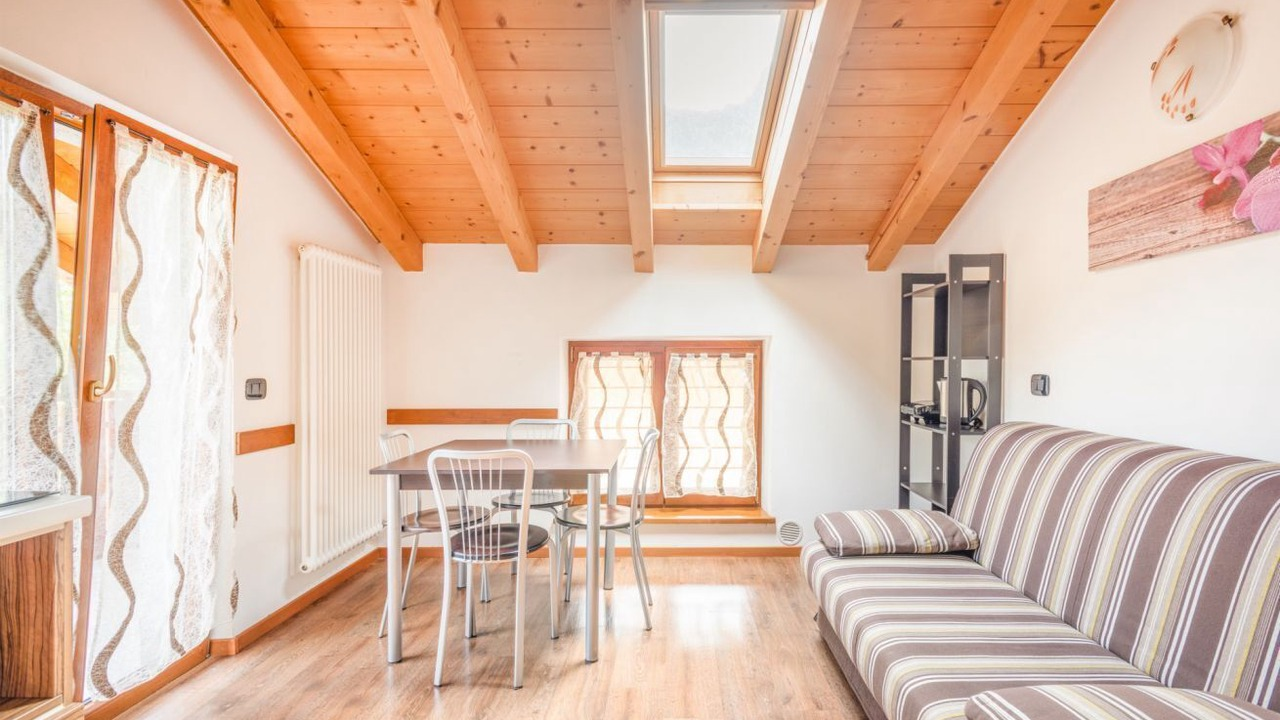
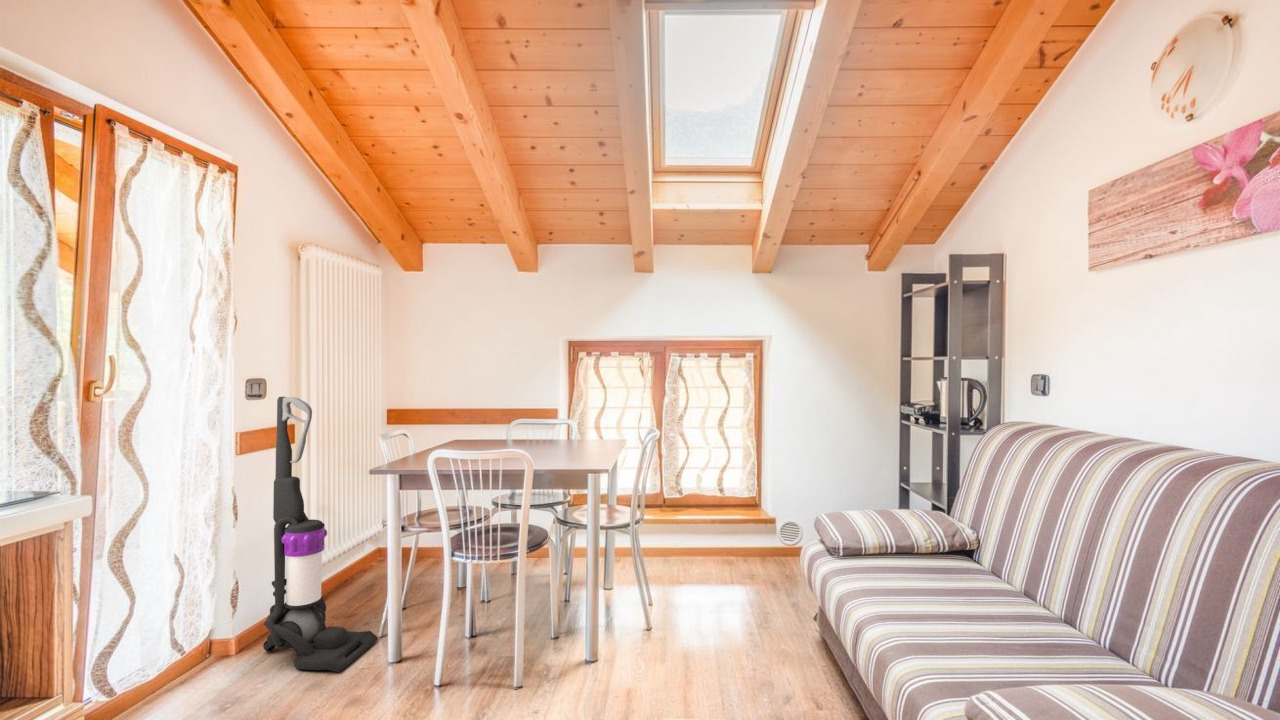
+ vacuum cleaner (313, 525)
